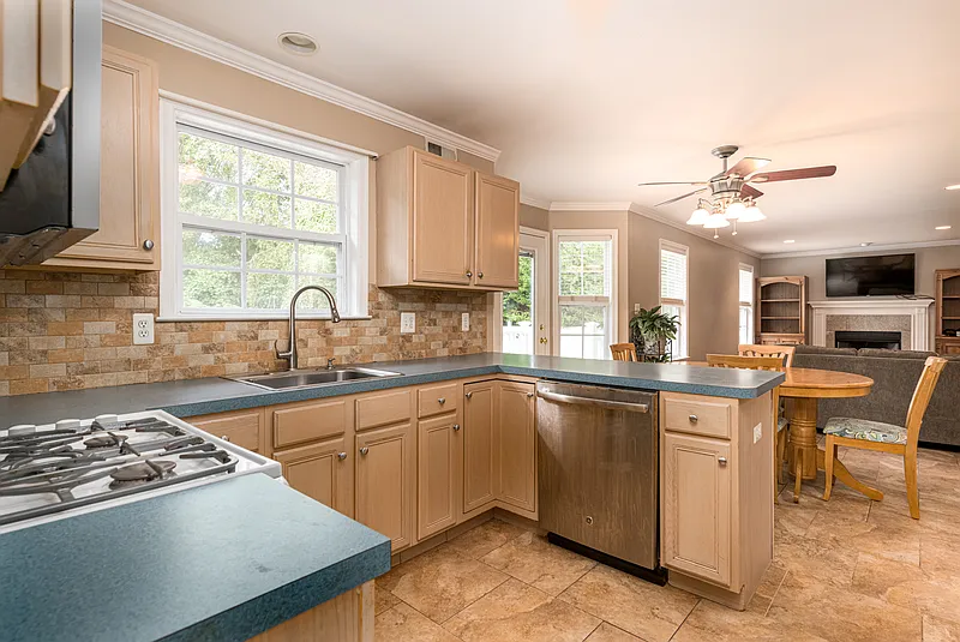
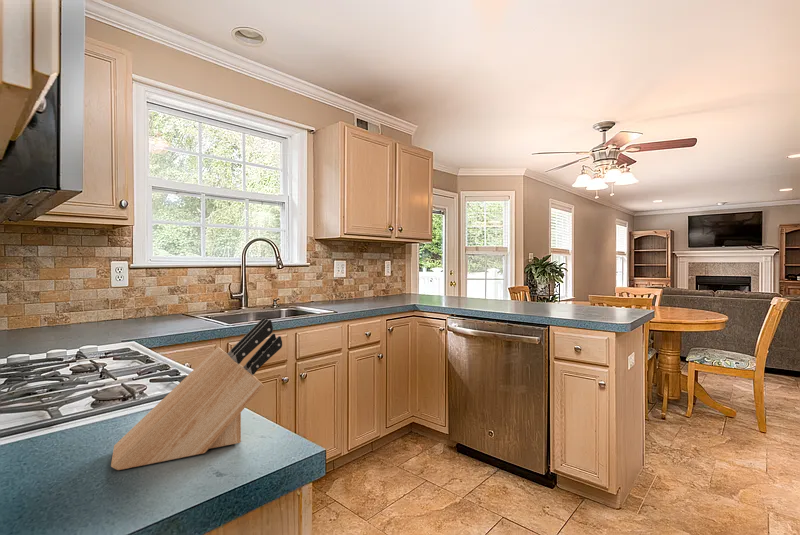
+ knife block (203, 382)
